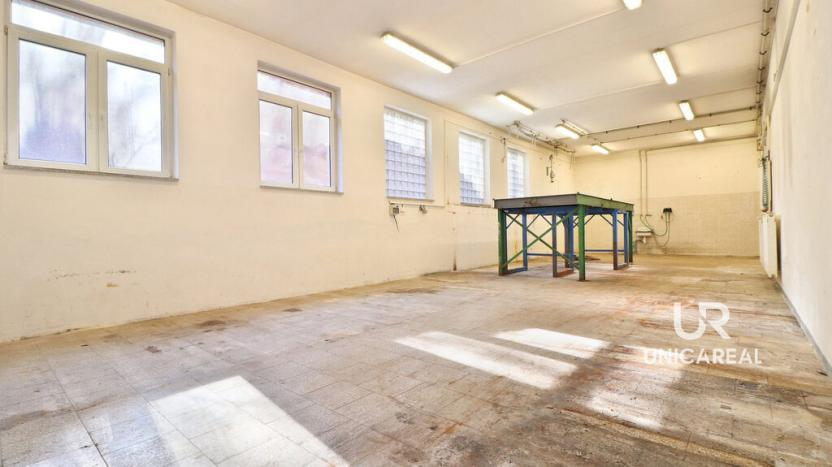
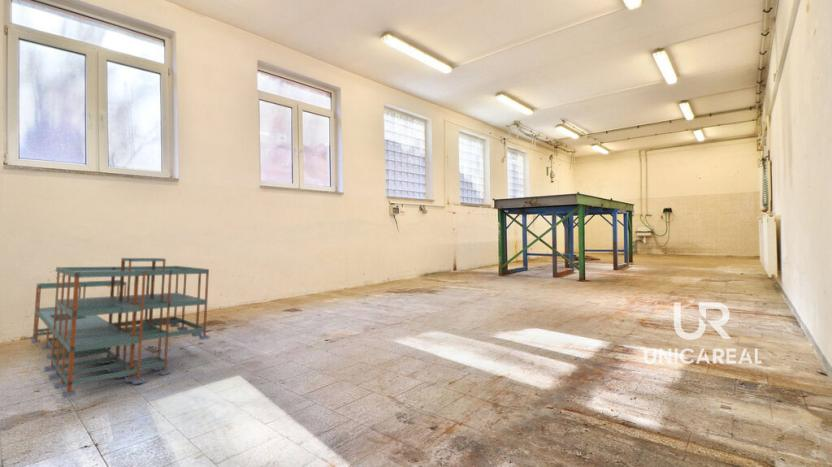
+ storage shelving (108, 303)
